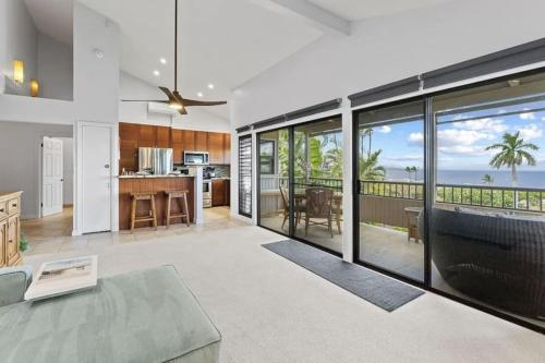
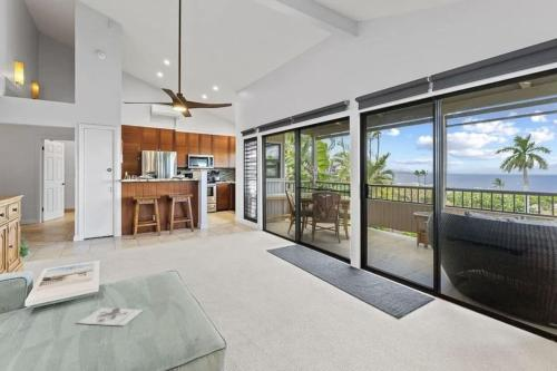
+ architectural model (111, 313)
